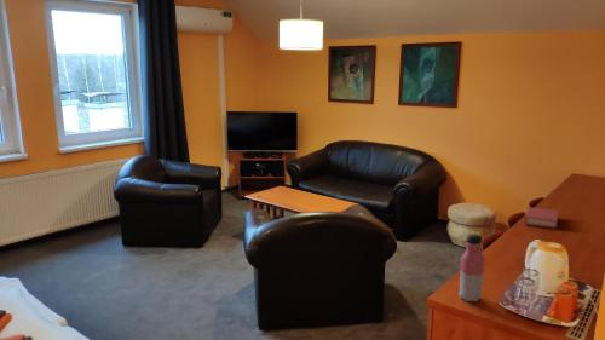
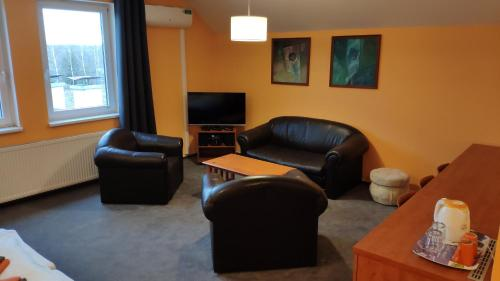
- water bottle (472, 266)
- book (541, 217)
